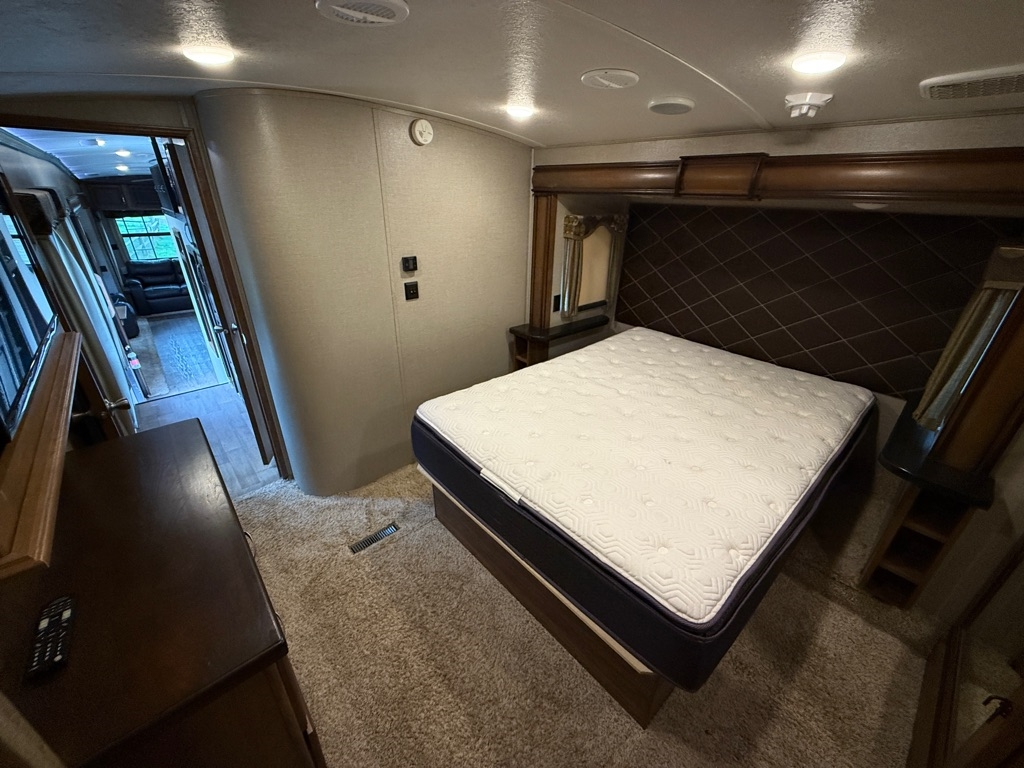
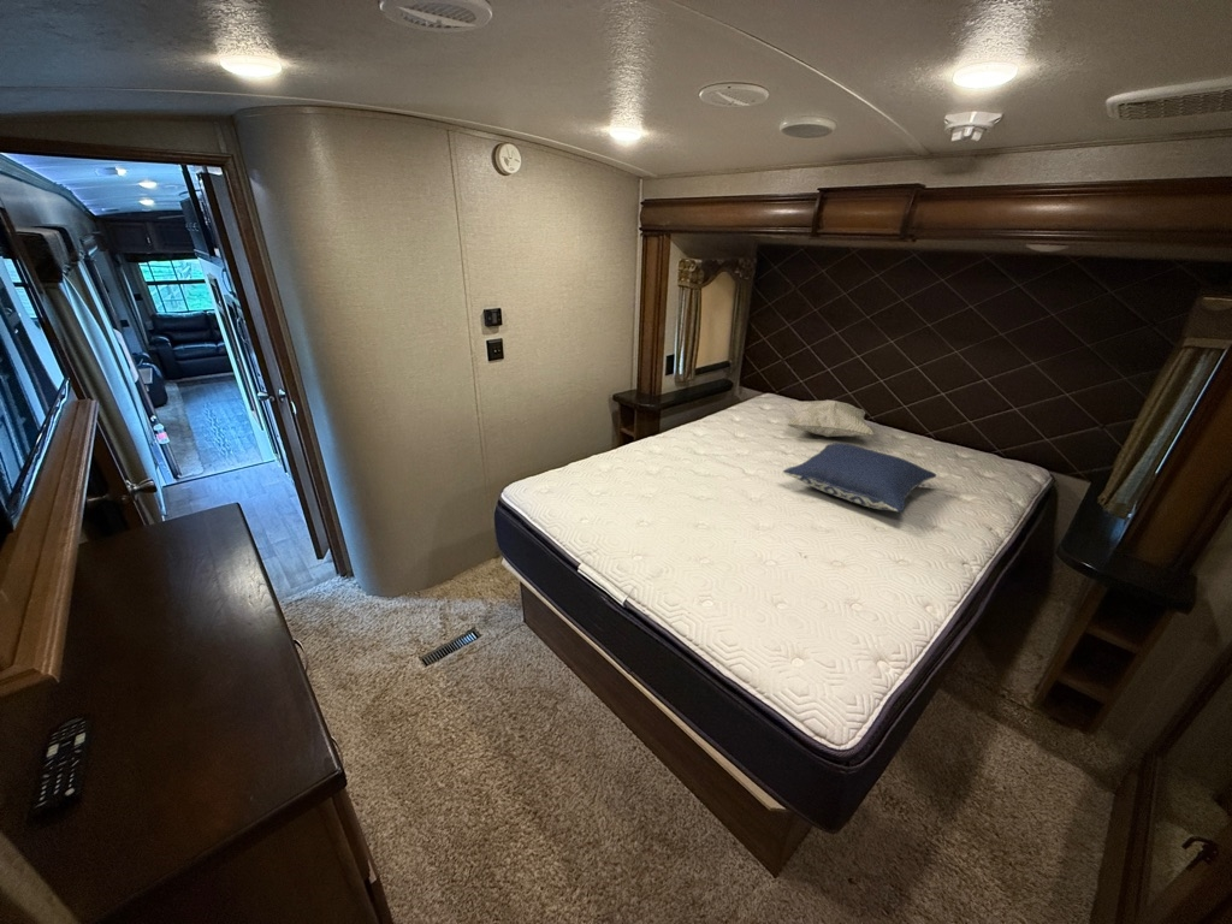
+ pillow (858, 473)
+ decorative pillow (828, 417)
